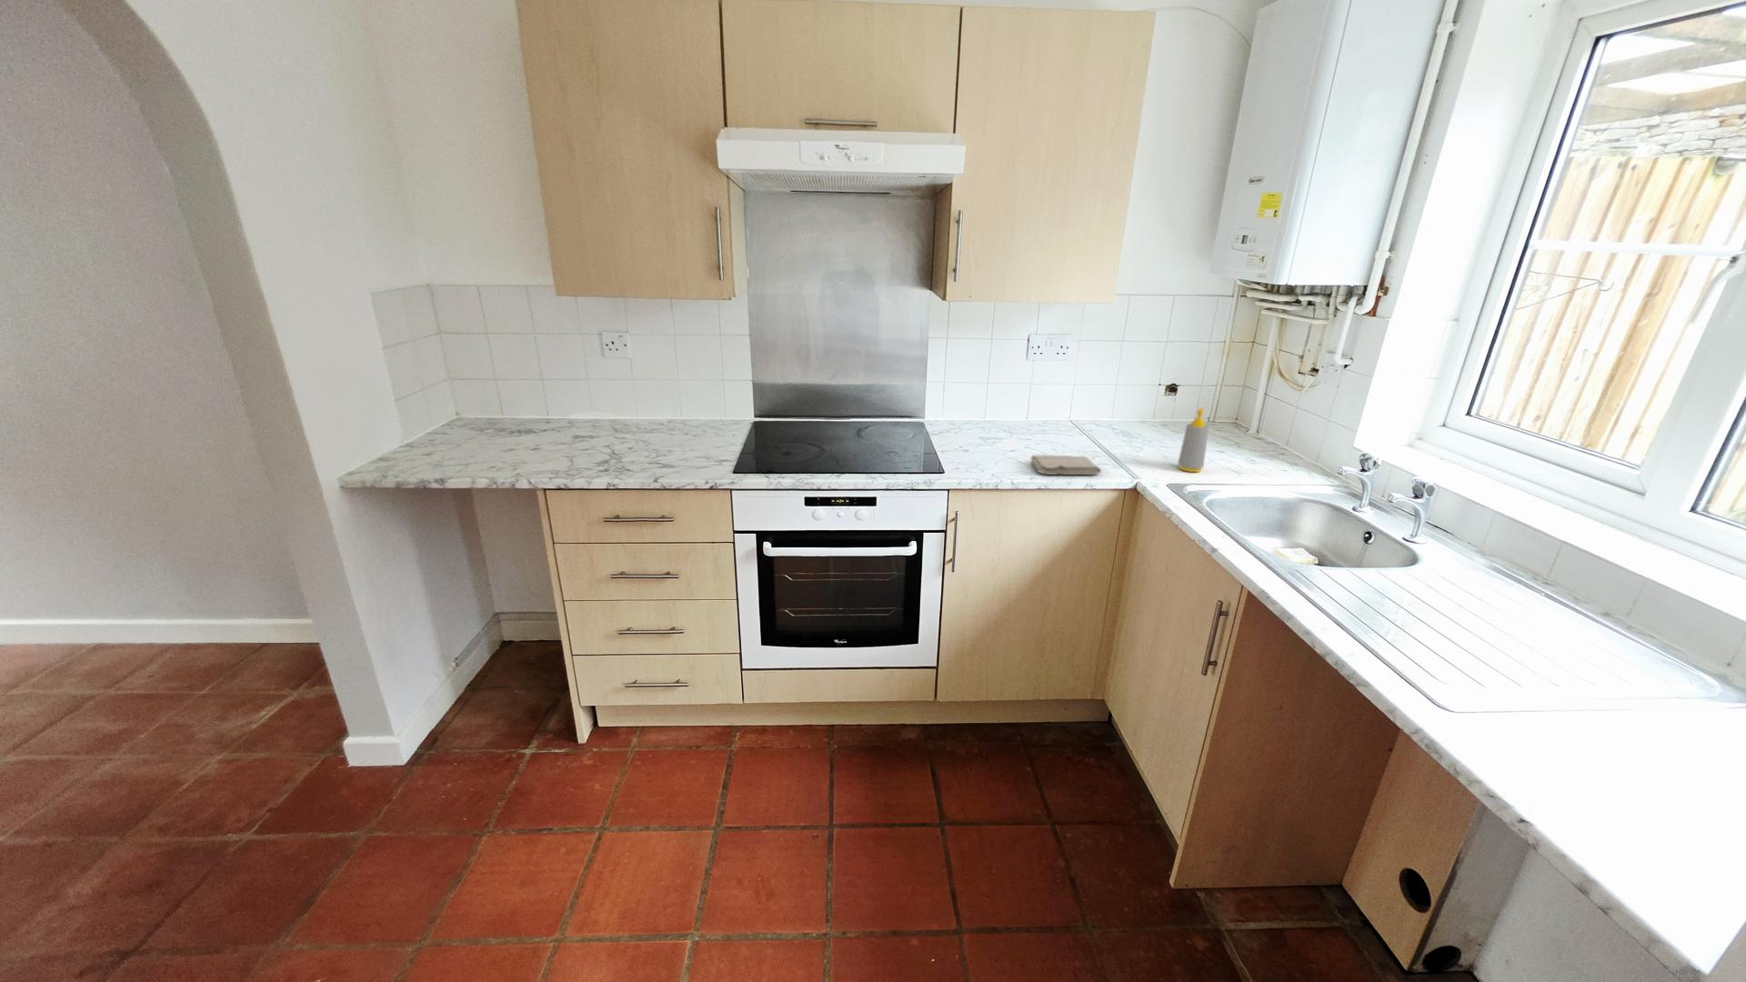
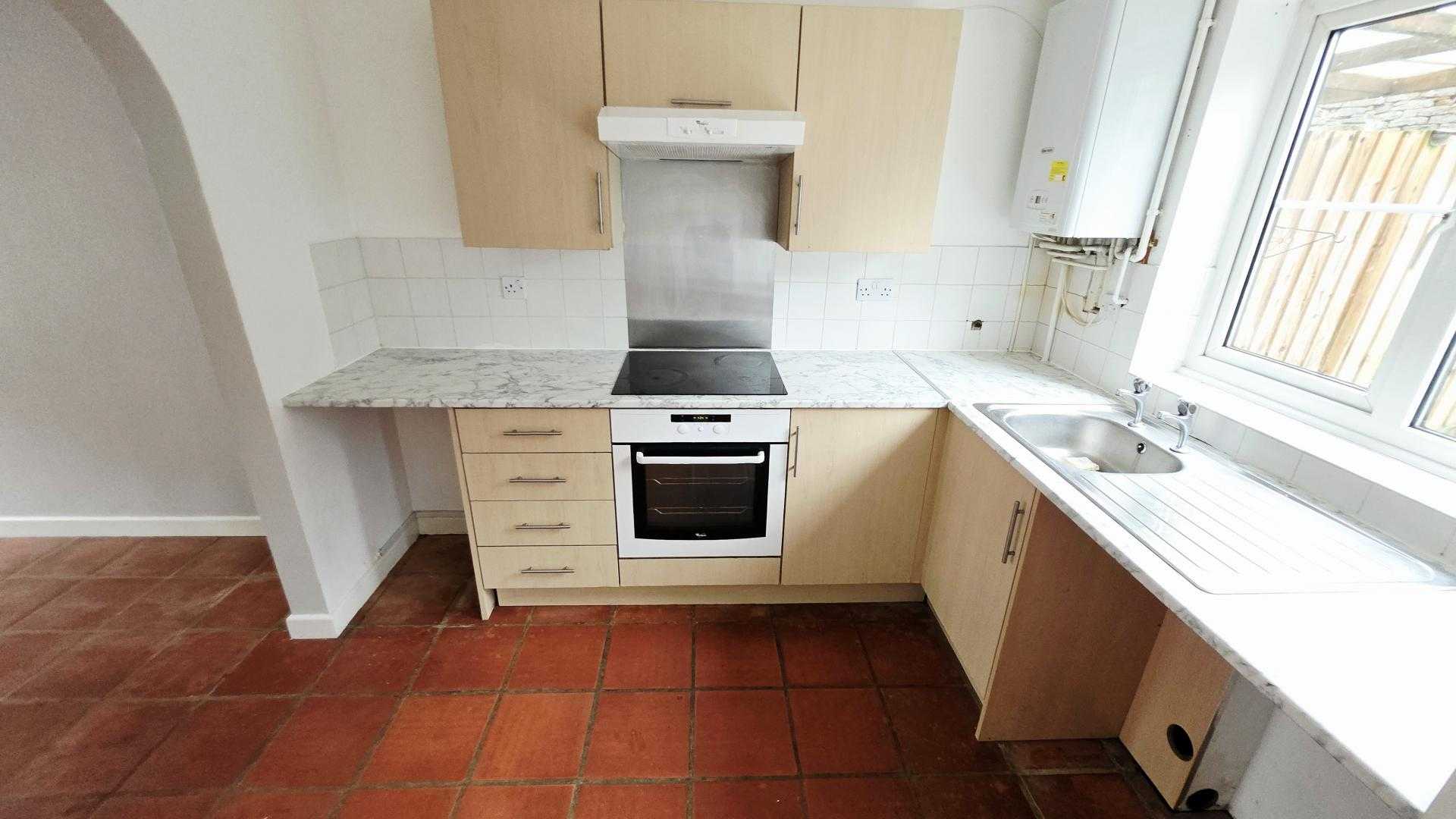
- soap bottle (1194, 439)
- washcloth (1064, 464)
